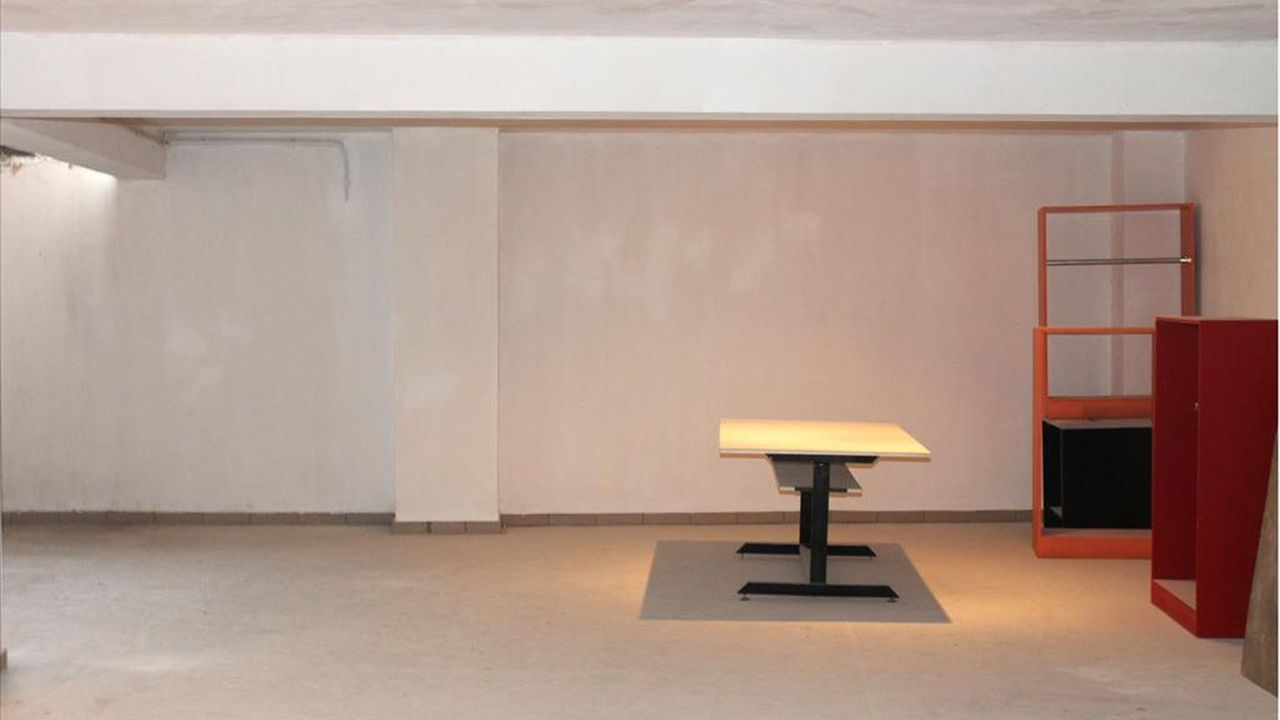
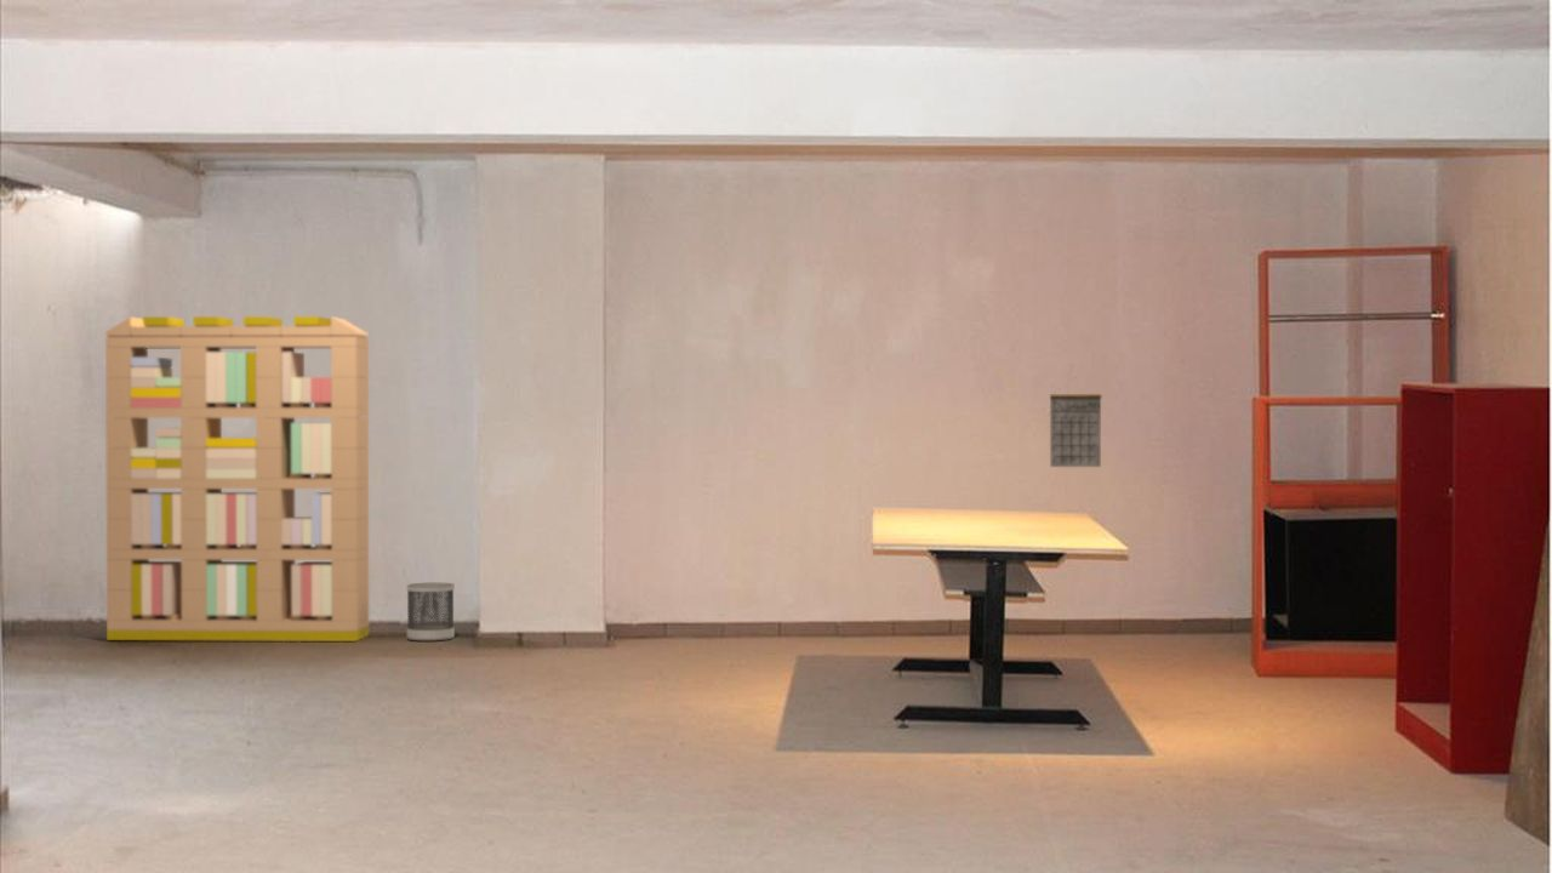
+ wastebasket (430, 611)
+ bookcase (238, 478)
+ calendar (1075, 422)
